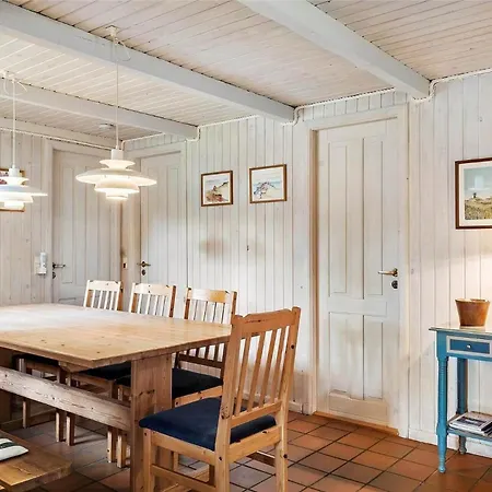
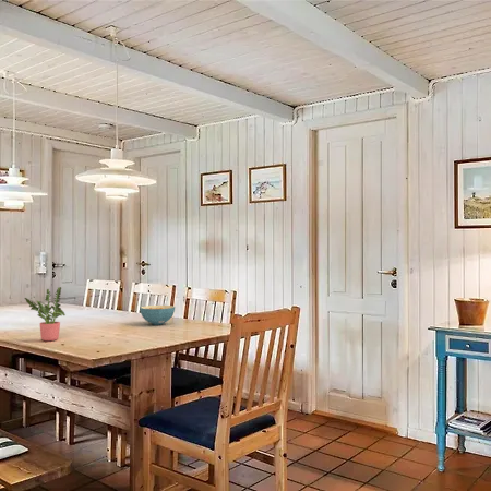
+ potted plant (47, 314)
+ cereal bowl (157, 315)
